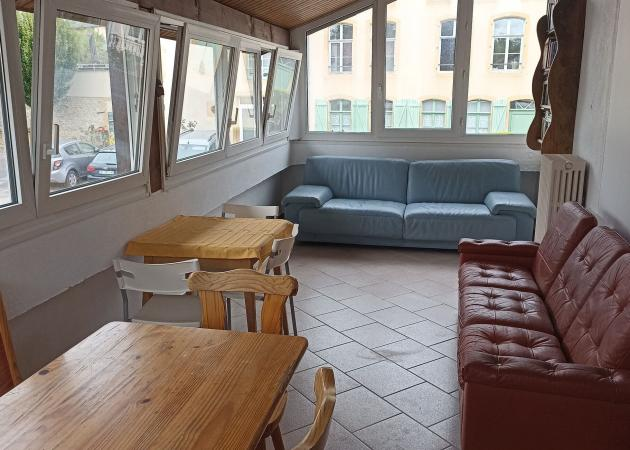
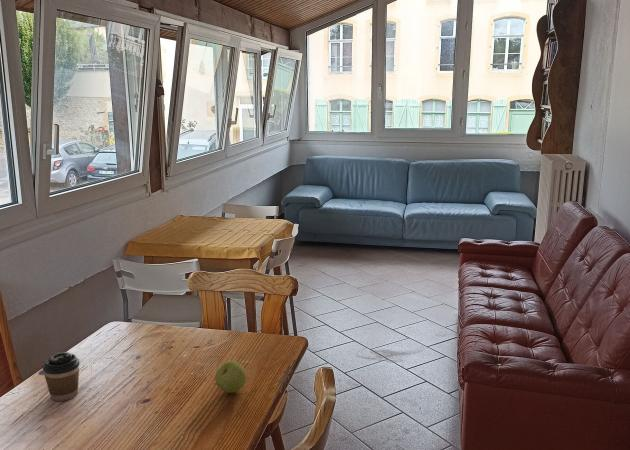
+ coffee cup (62, 374)
+ apple (230, 377)
